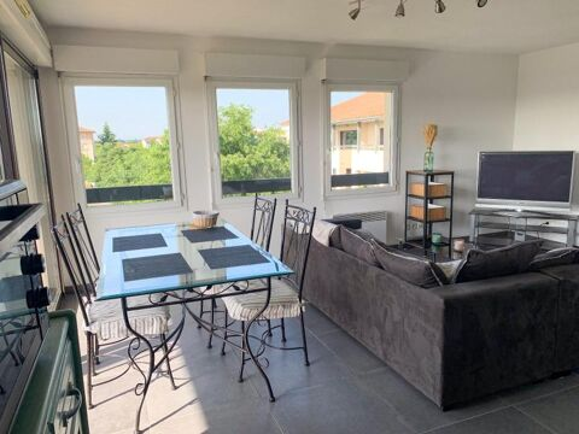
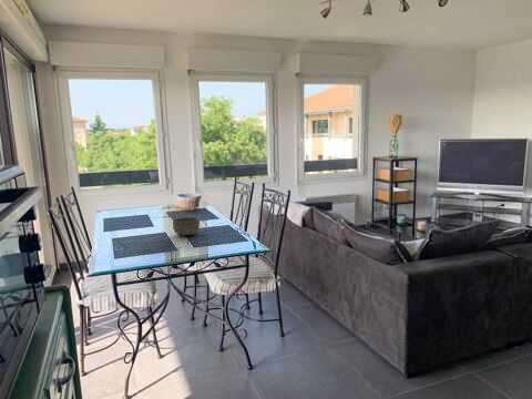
+ bowl (186, 226)
